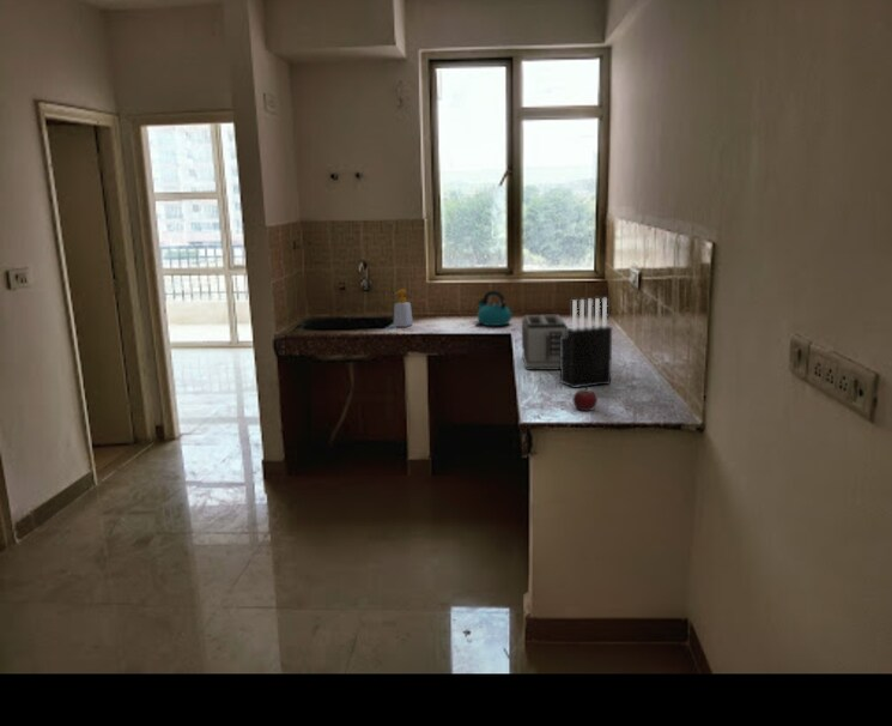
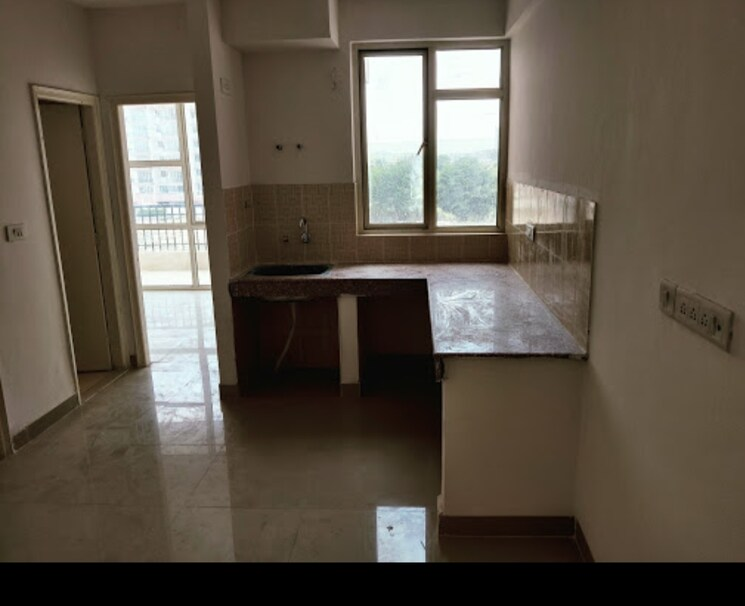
- soap bottle (400, 308)
- knife block (584, 340)
- fruit (584, 398)
- toaster (544, 341)
- kettle (492, 307)
